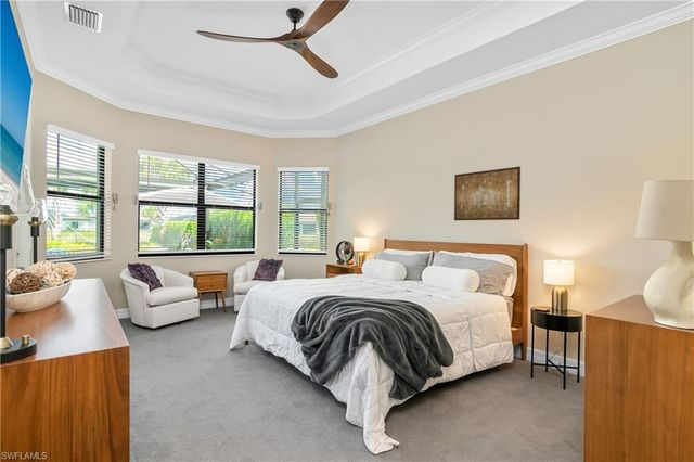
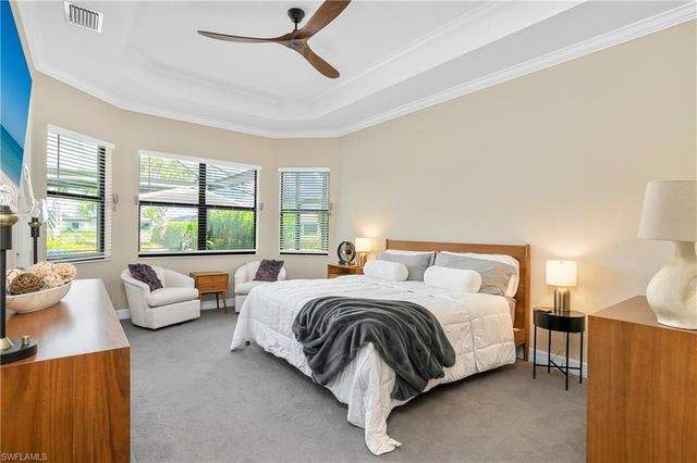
- wall art (485, 195)
